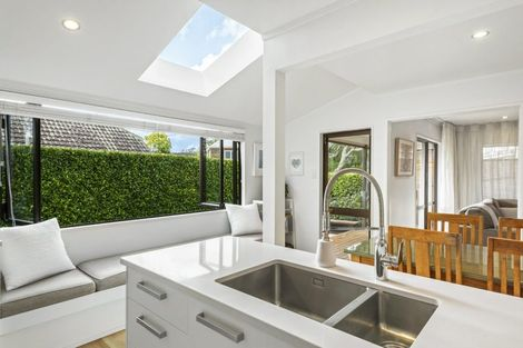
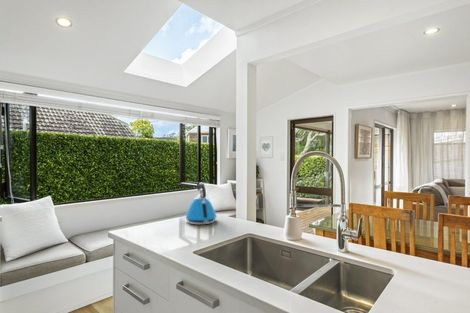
+ kettle (201, 201)
